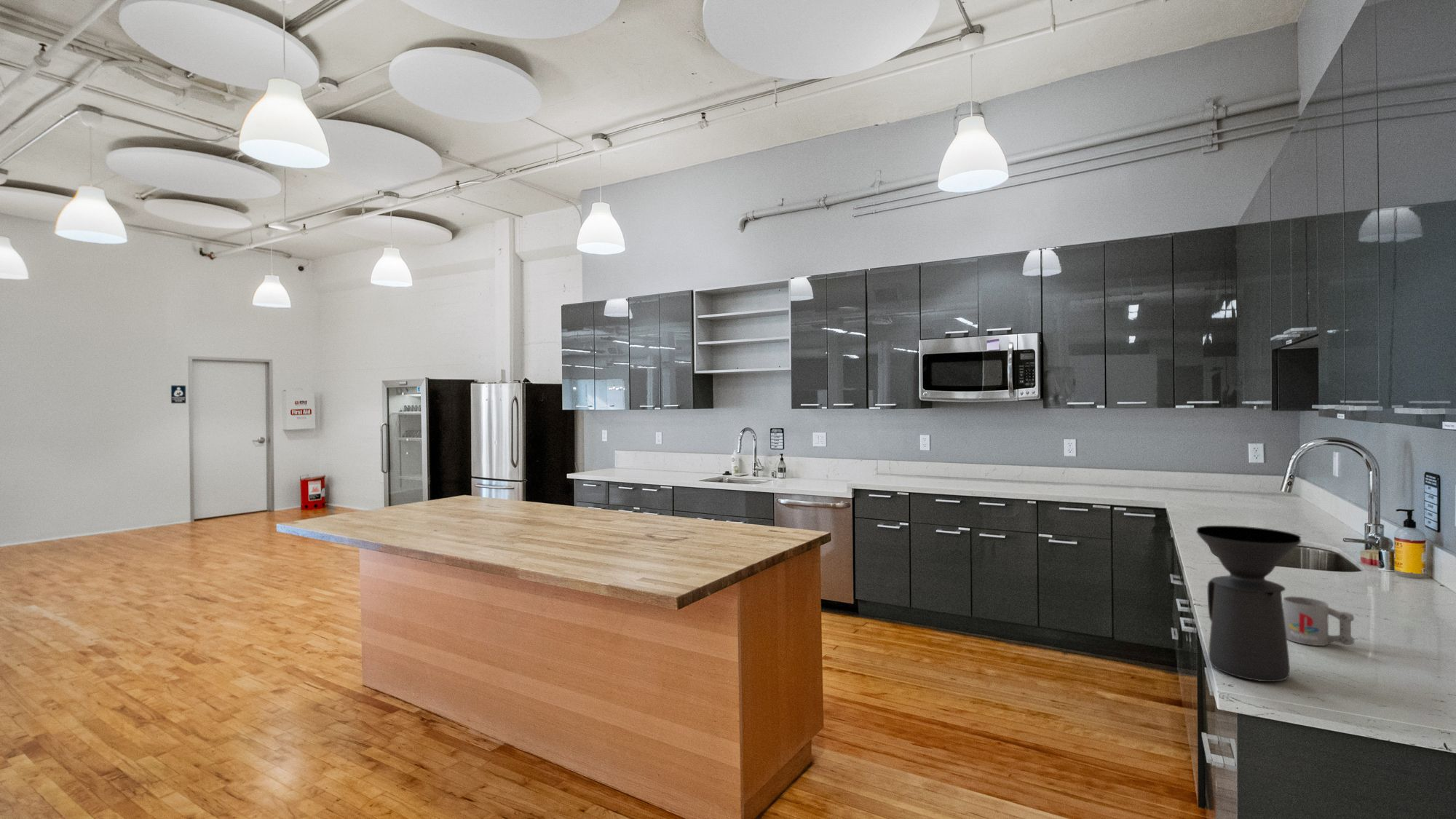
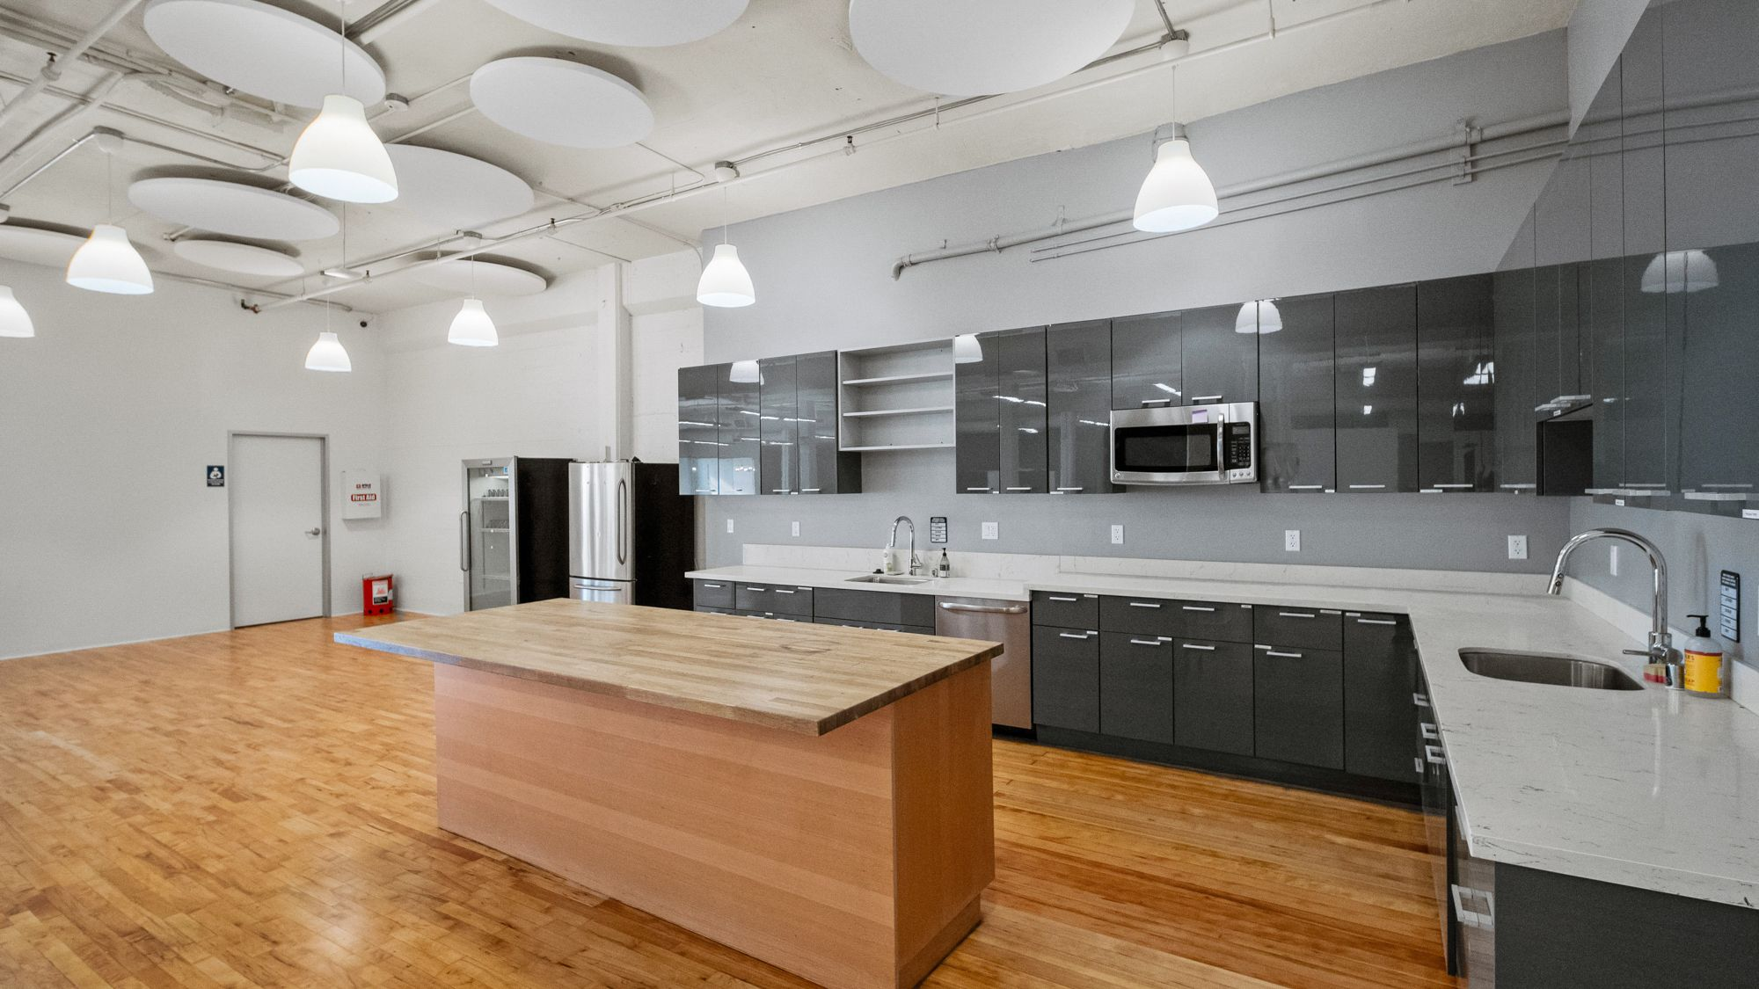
- mug (1318, 622)
- coffee maker (1247, 601)
